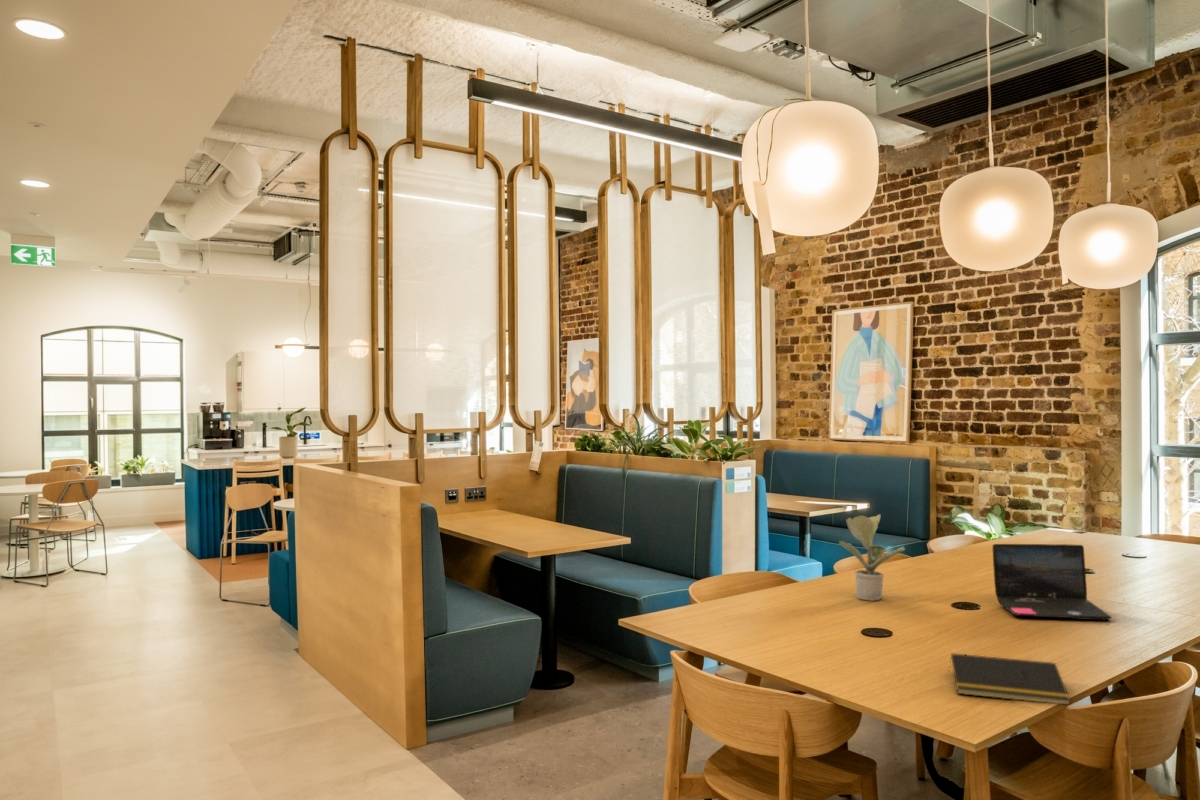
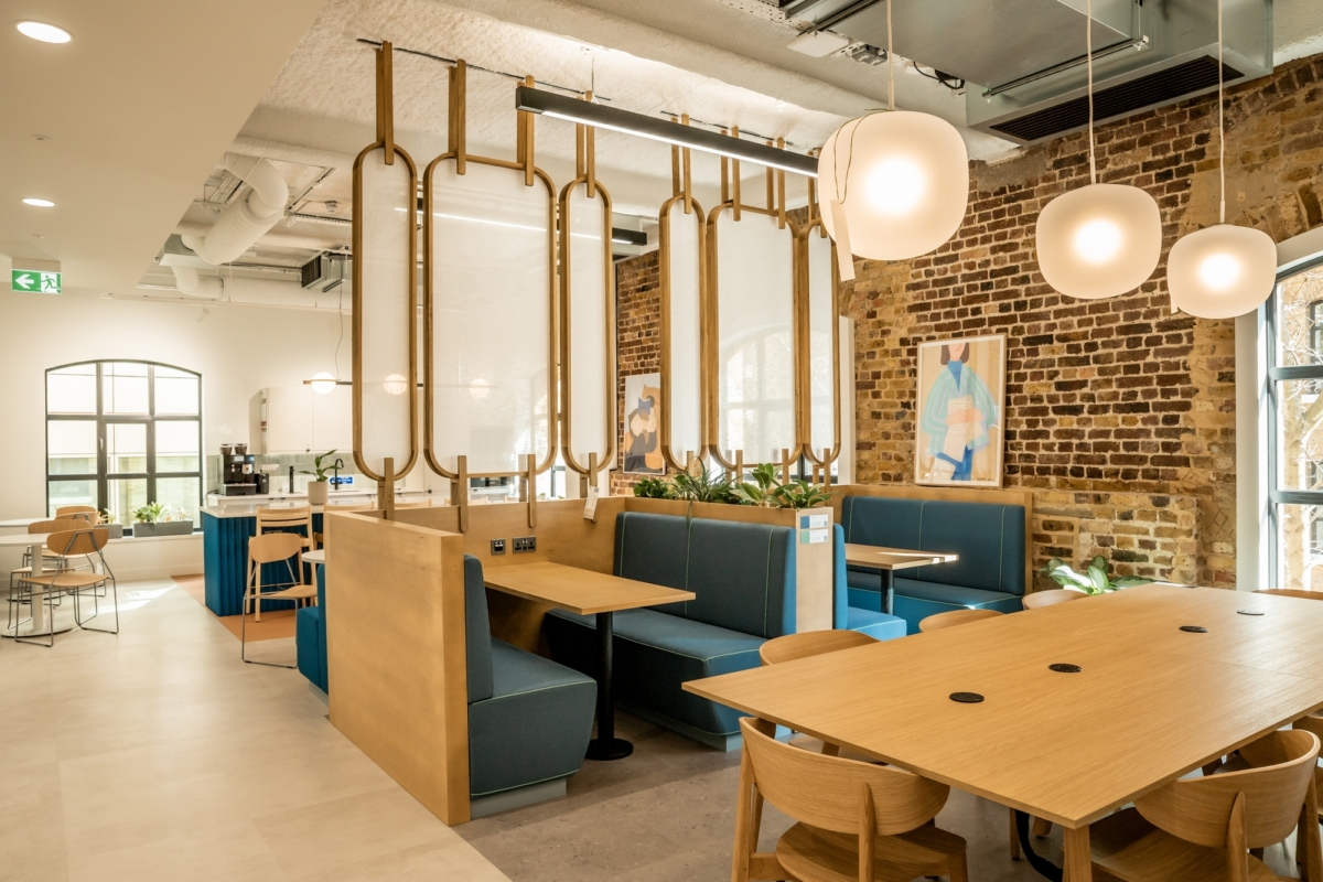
- notepad (1007, 677)
- laptop (1049, 580)
- potted plant (873, 554)
